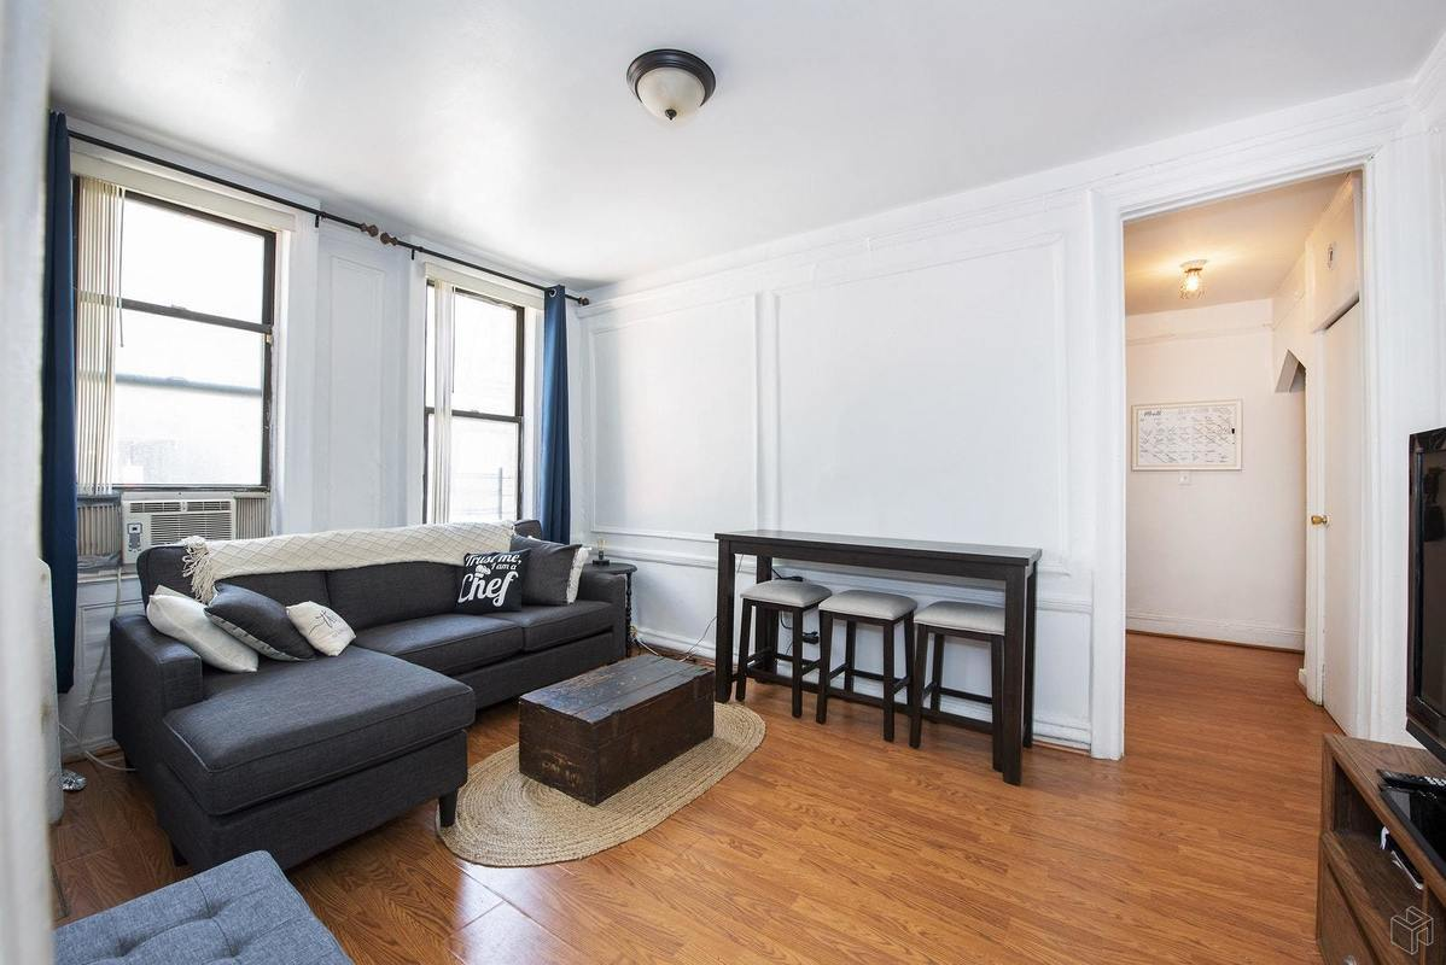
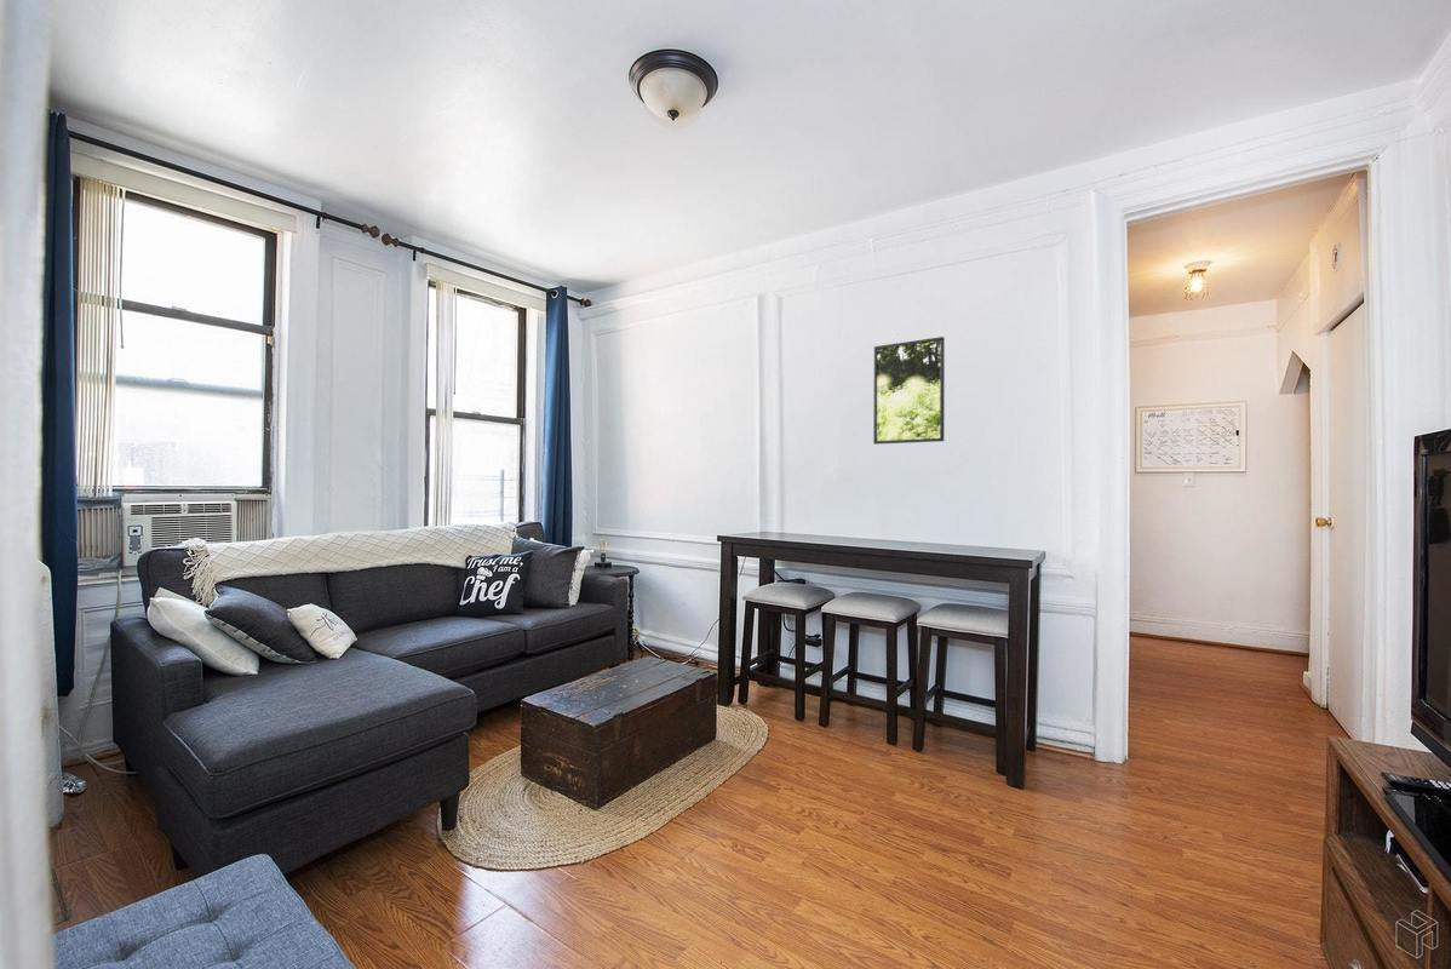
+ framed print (907, 391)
